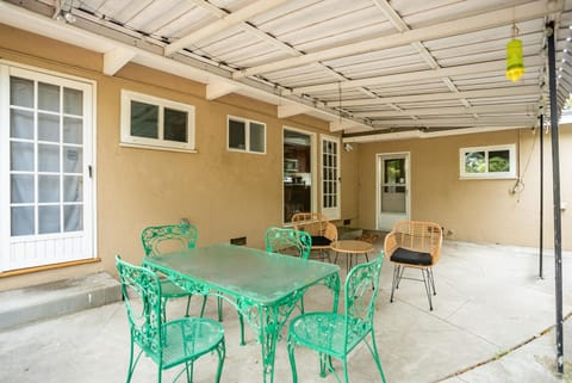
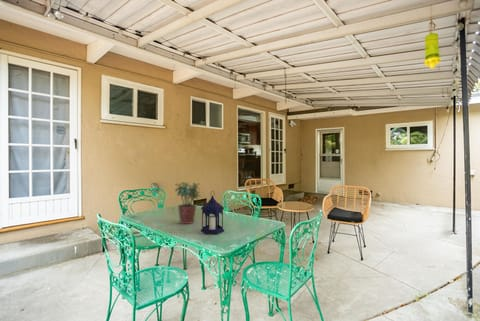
+ potted plant (185, 201)
+ lantern (212, 210)
